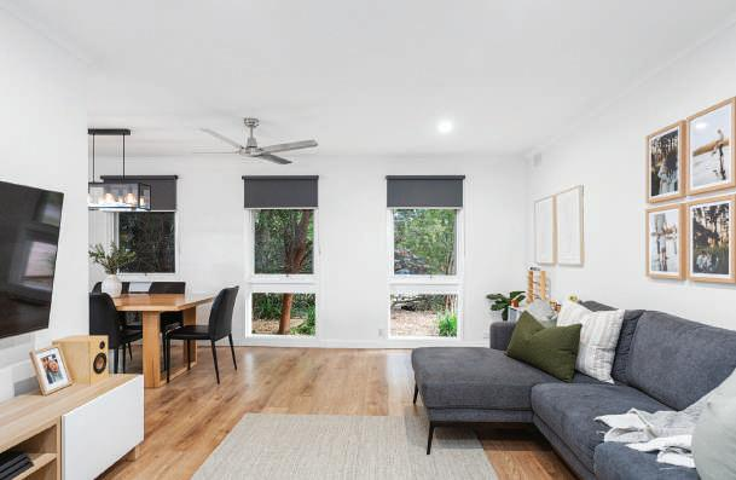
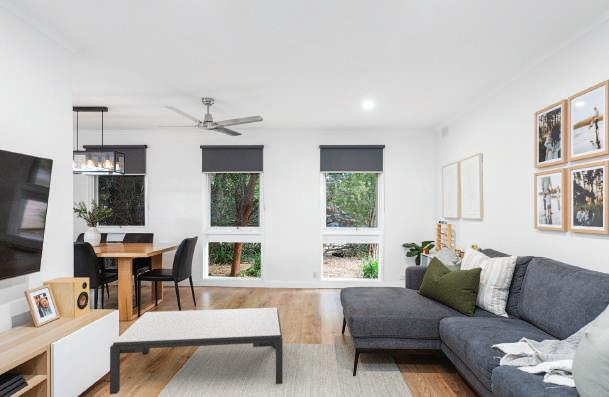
+ coffee table (206, 344)
